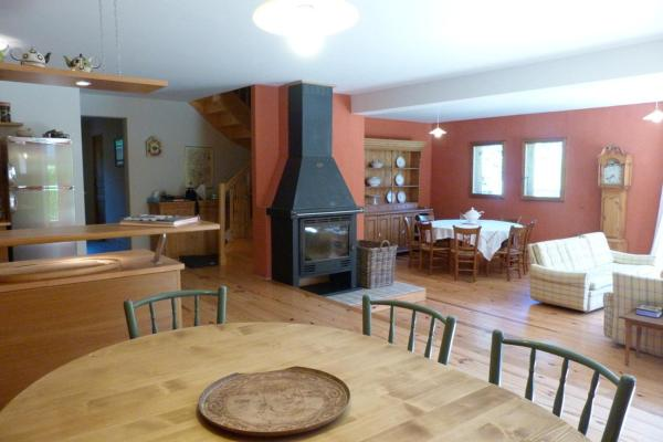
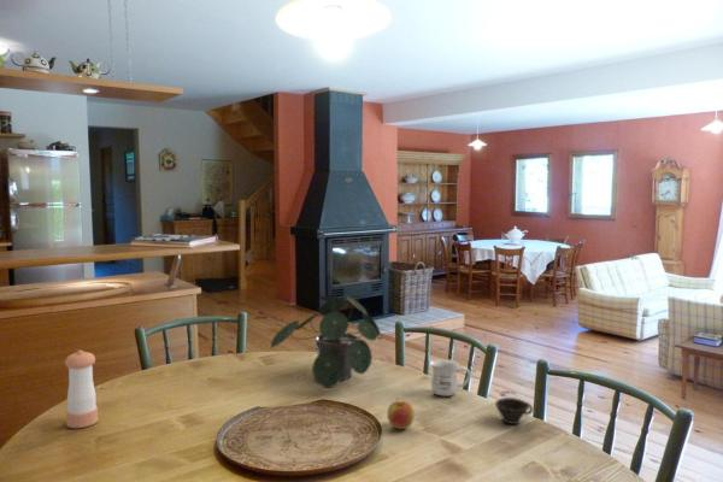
+ potted plant (334, 336)
+ mug (449, 378)
+ apple (400, 412)
+ cup (513, 412)
+ pepper shaker (81, 386)
